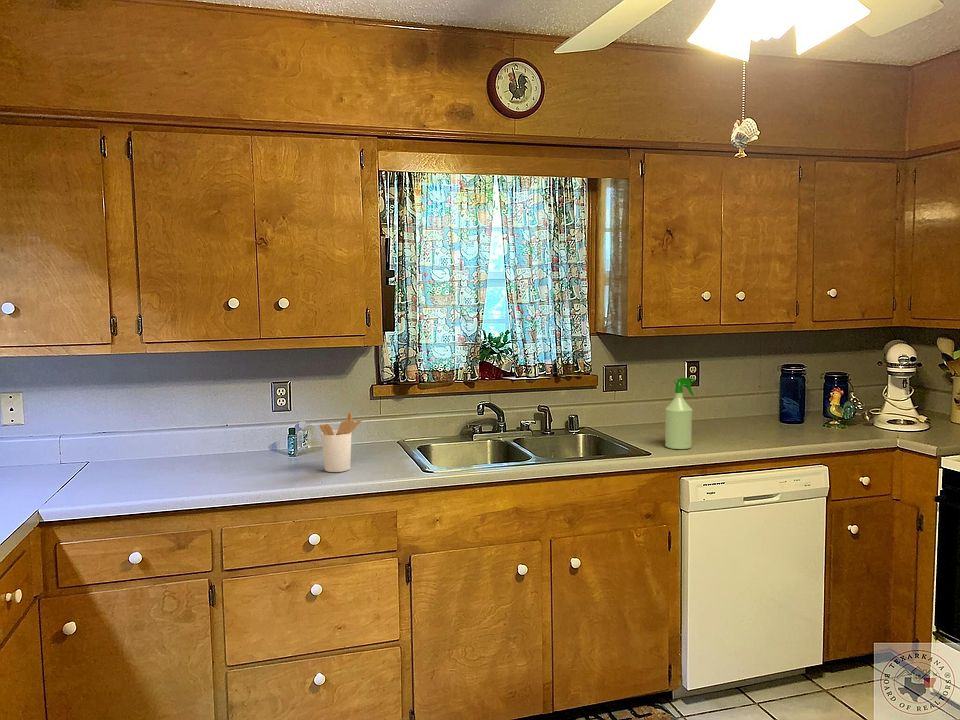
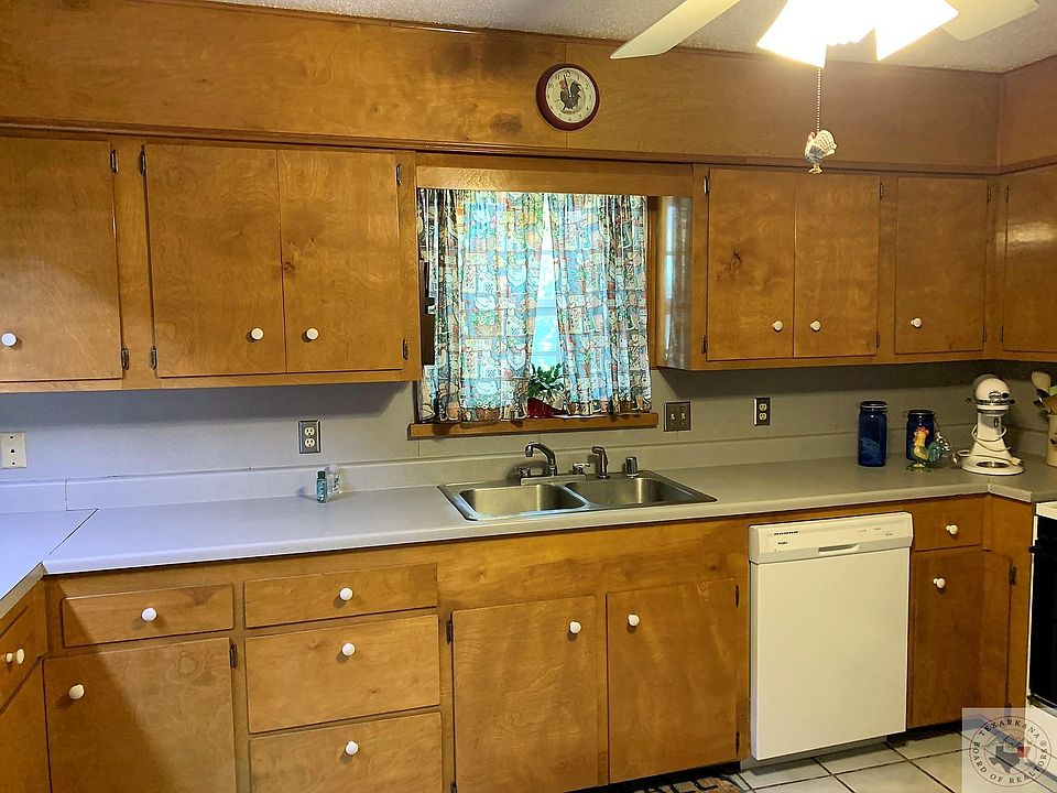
- spray bottle (678, 412)
- utensil holder (341, 442)
